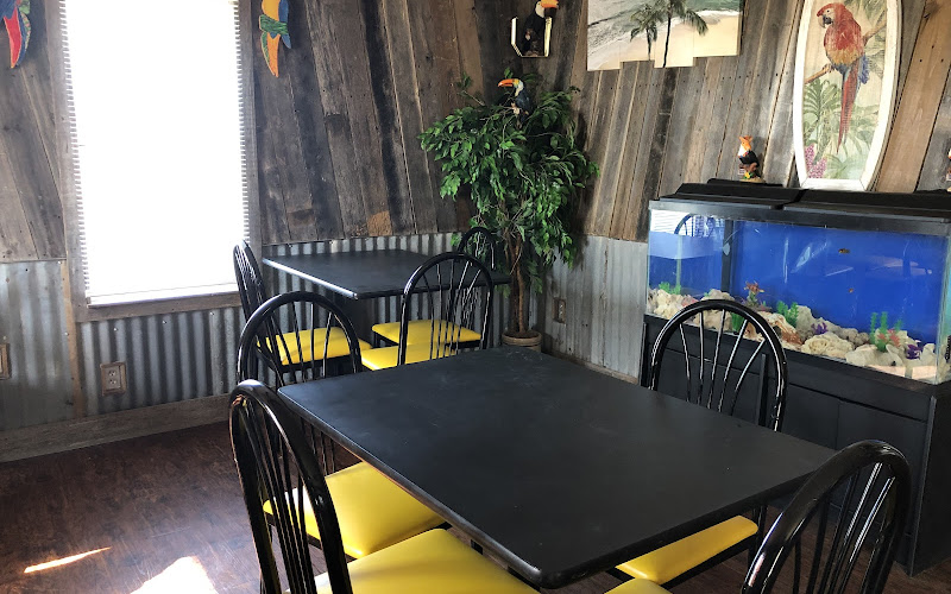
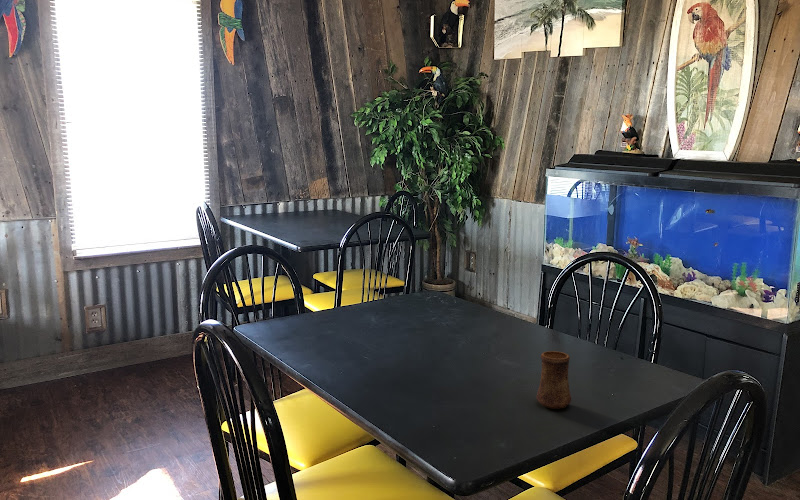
+ cup (554, 379)
